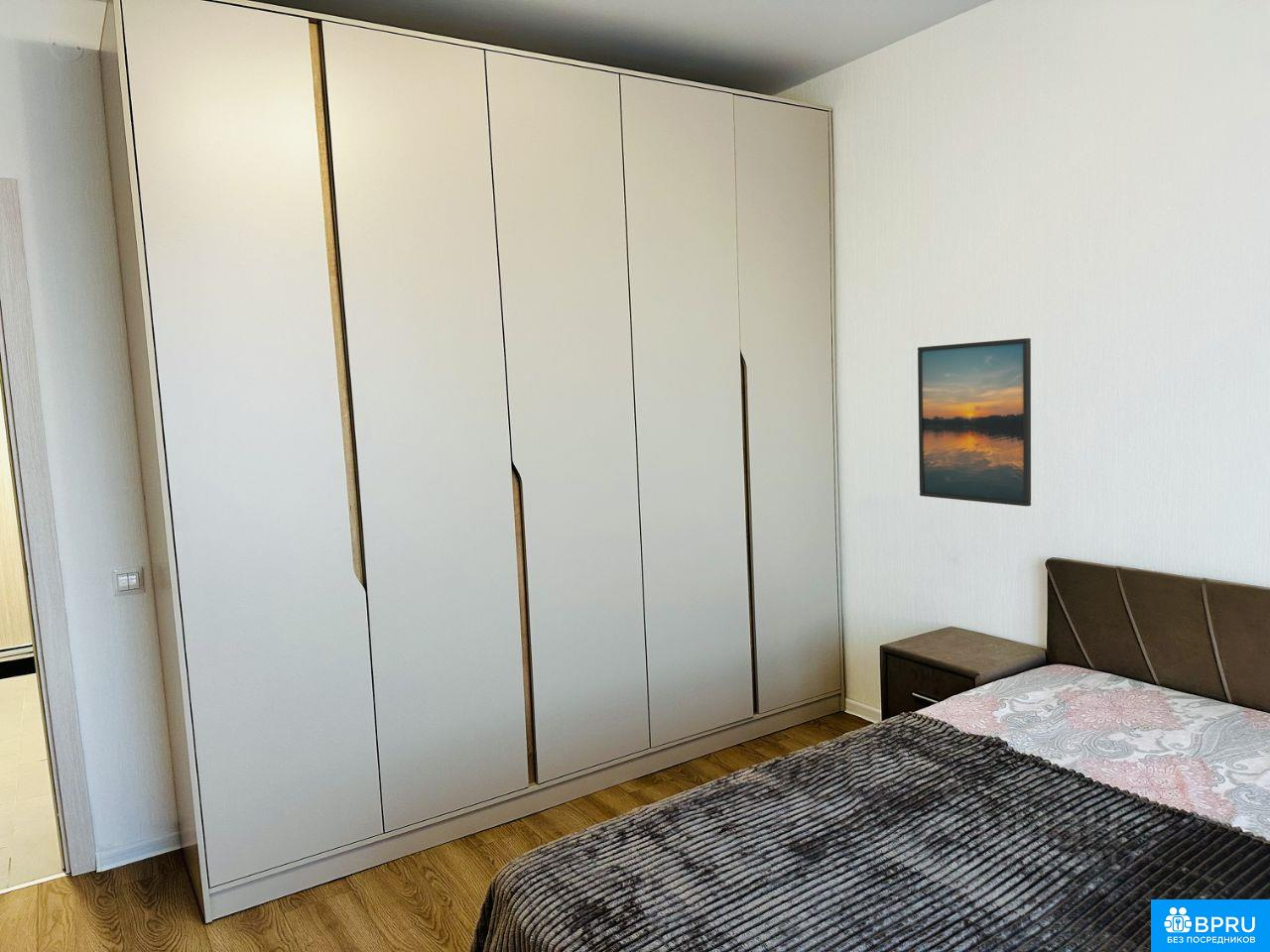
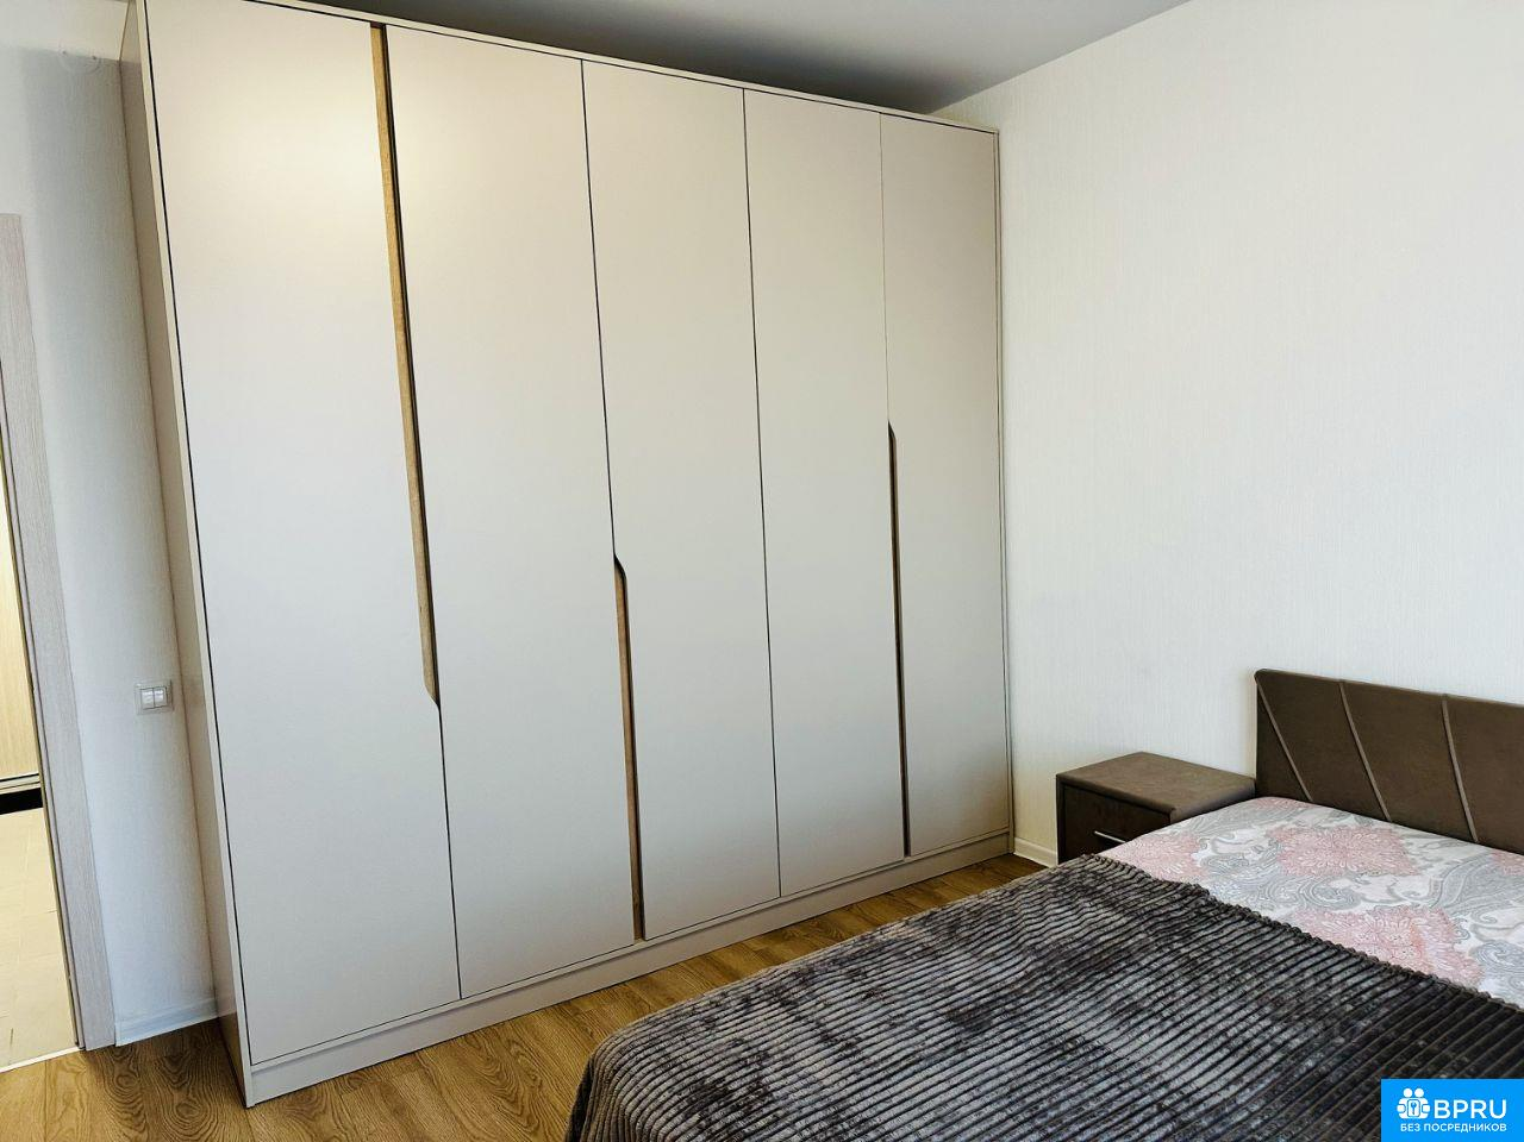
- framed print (971, 422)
